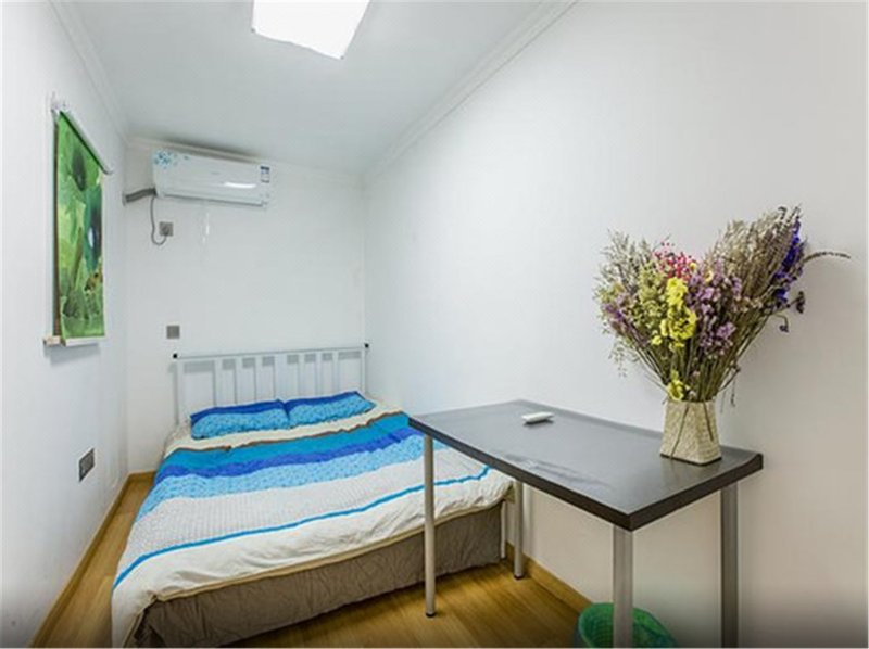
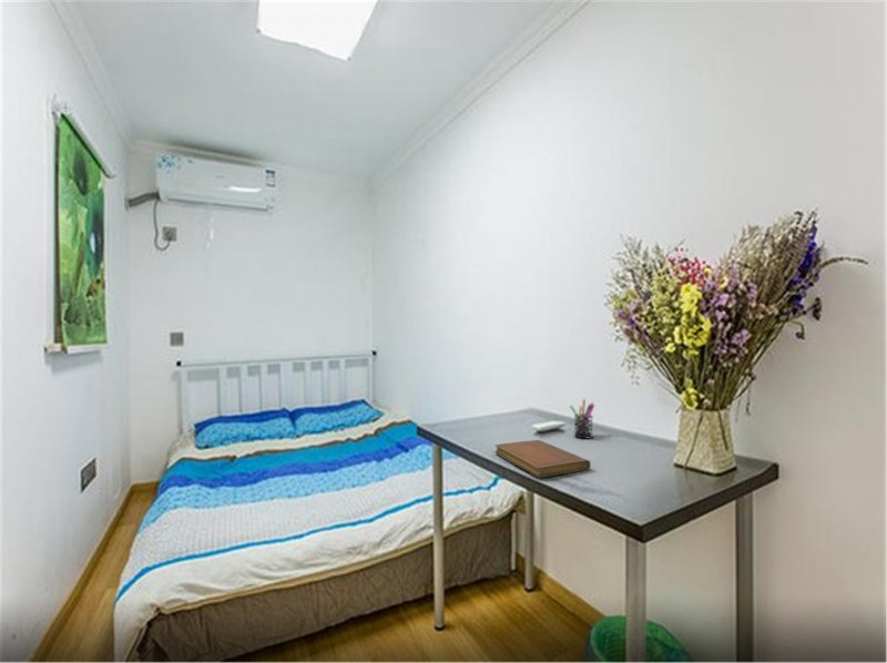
+ pen holder (581, 417)
+ notebook (539, 456)
